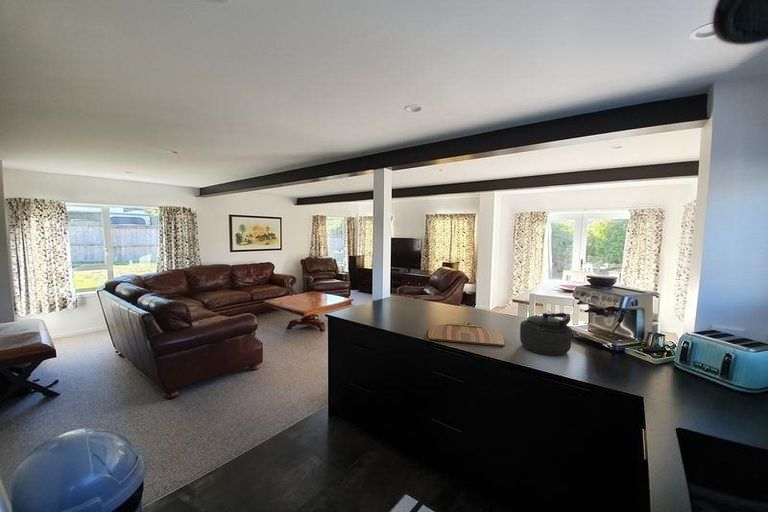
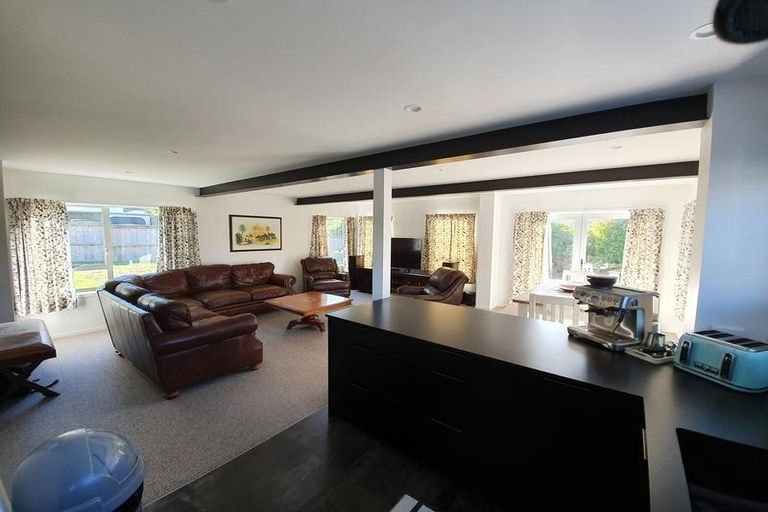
- cutting board (464, 331)
- kettle (546, 330)
